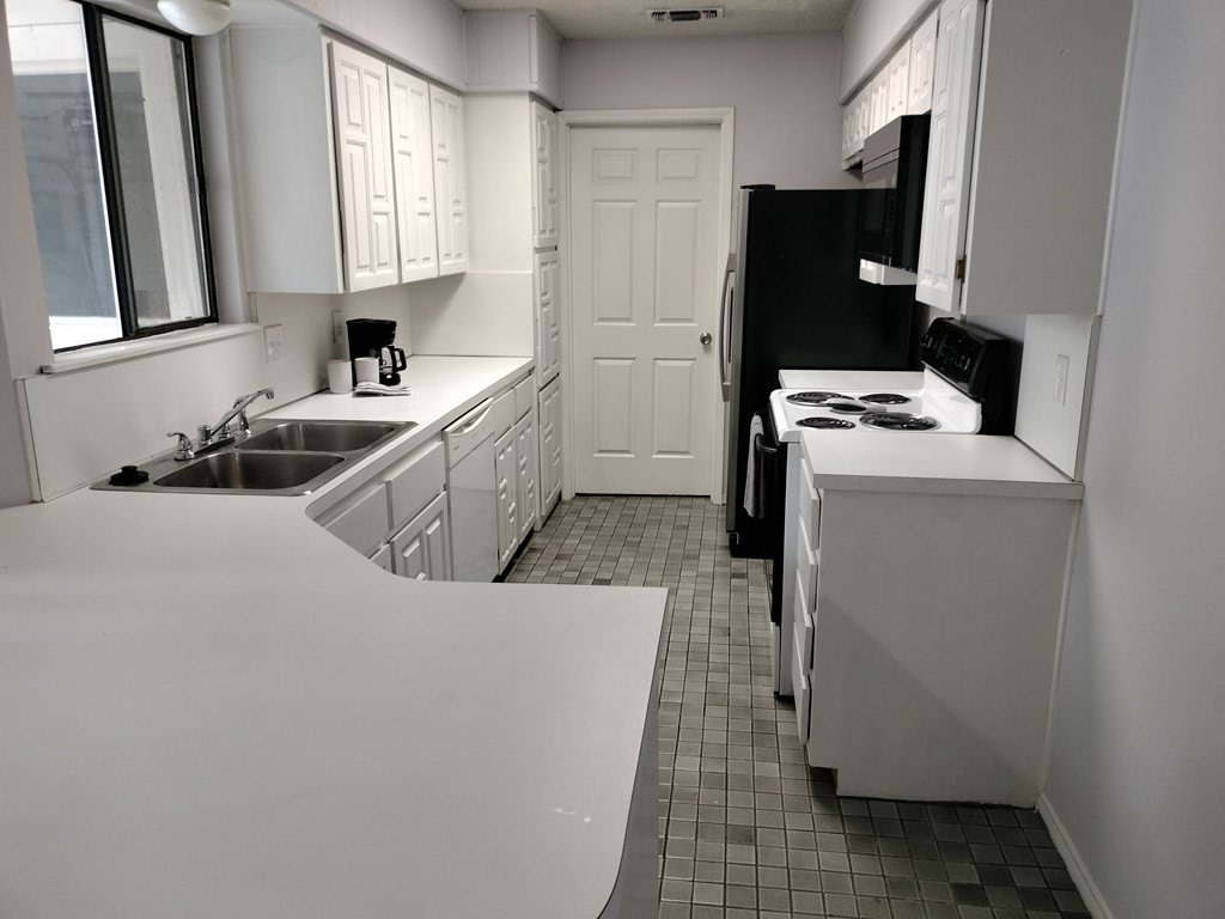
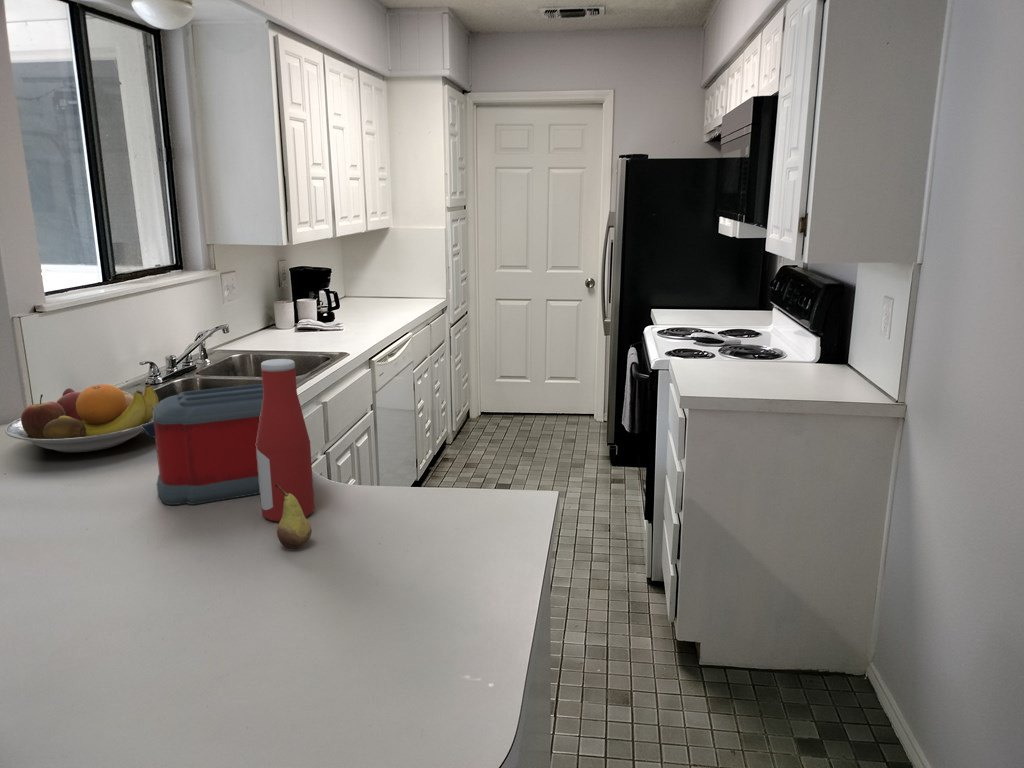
+ bottle (283, 438)
+ toaster (227, 438)
+ fruit bowl (87, 413)
+ fruit (293, 513)
